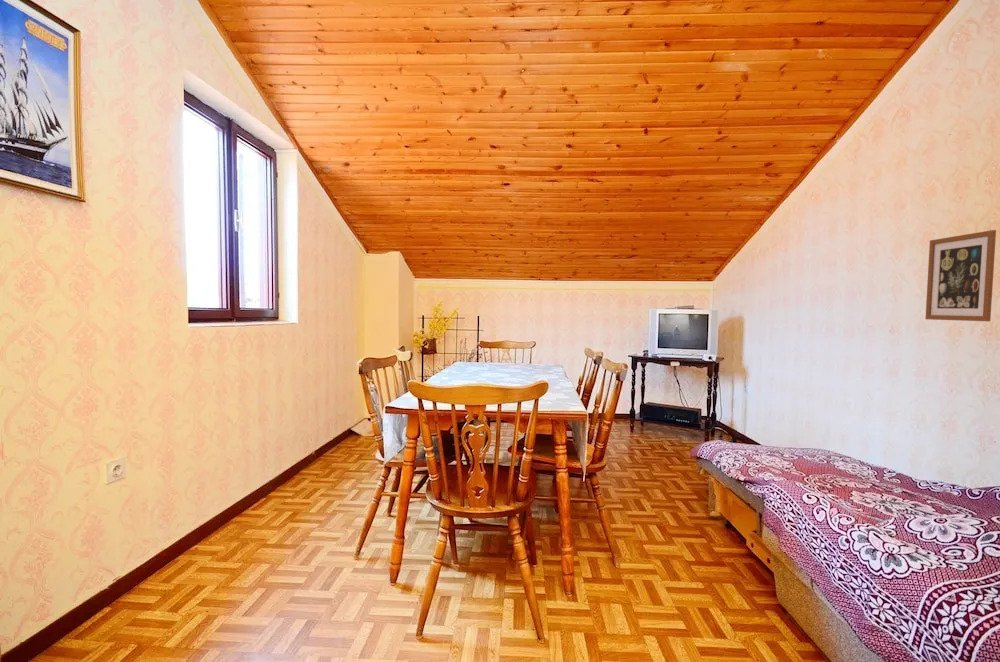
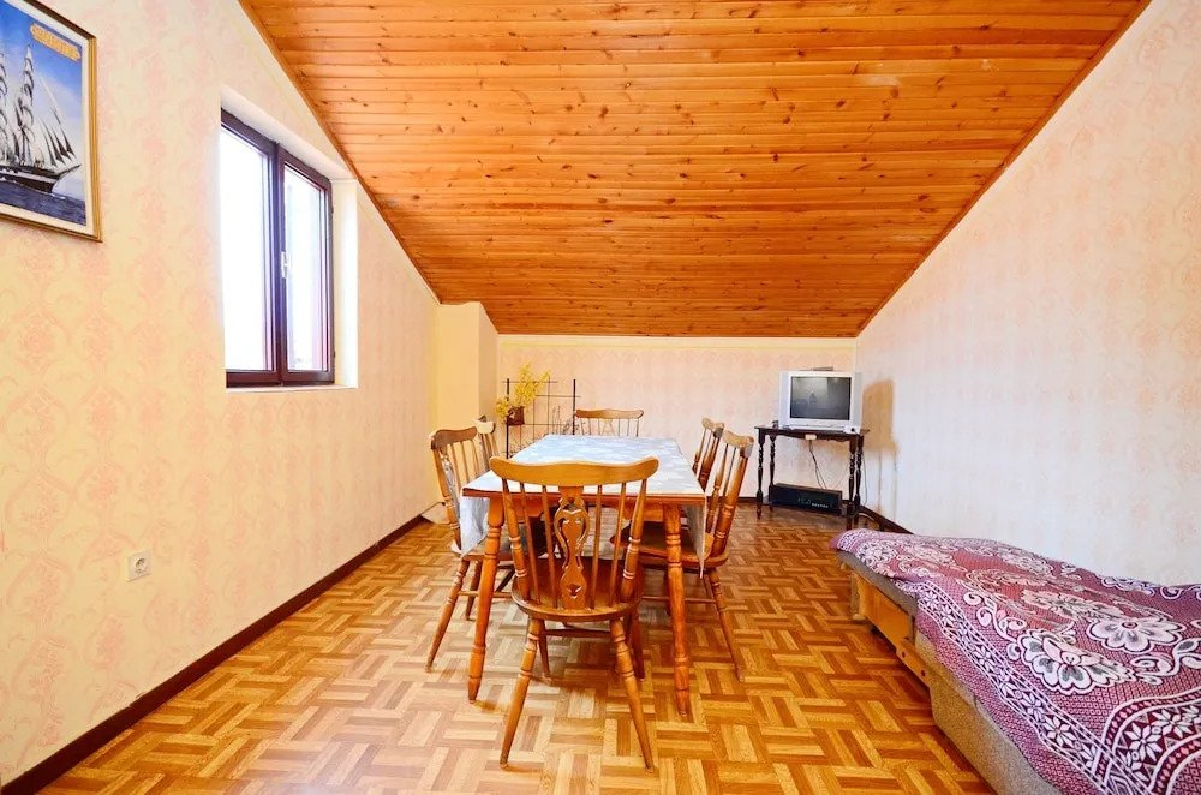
- wall art (958, 278)
